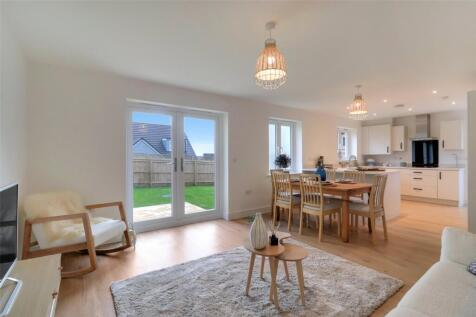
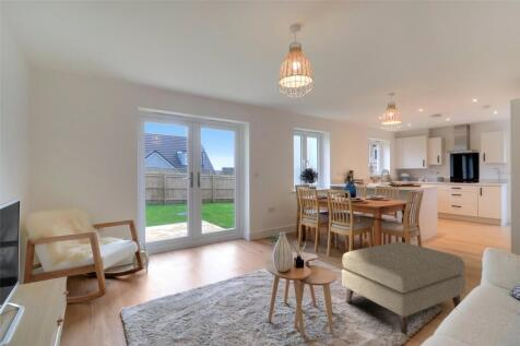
+ ottoman (401, 277)
